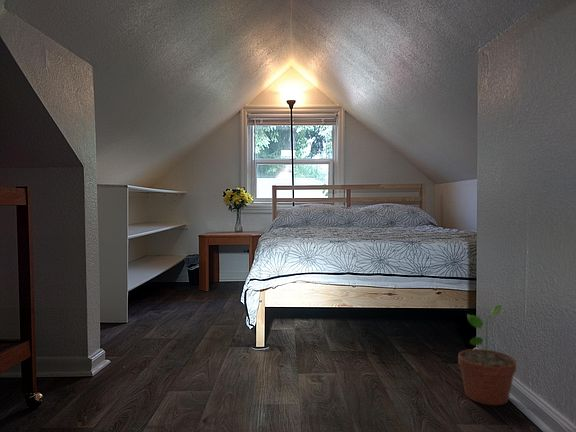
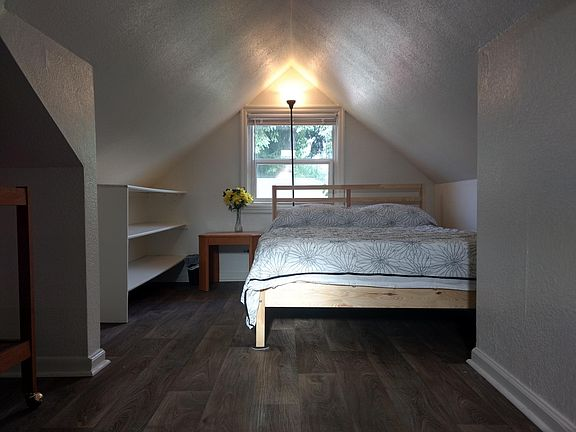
- potted plant (486, 351)
